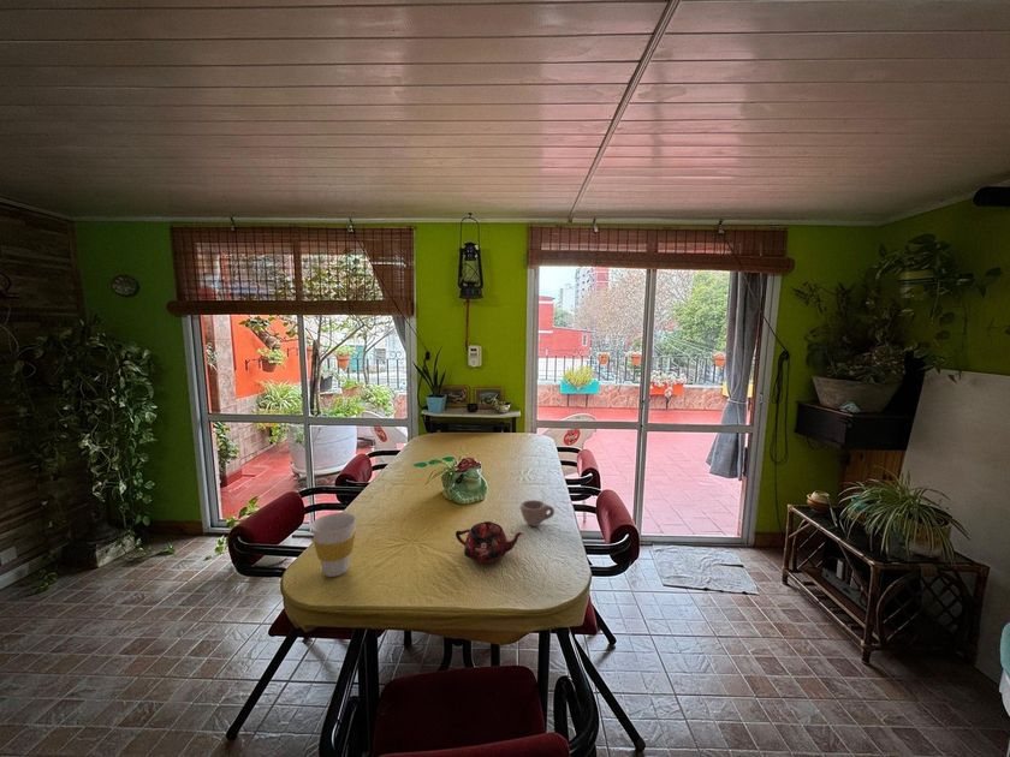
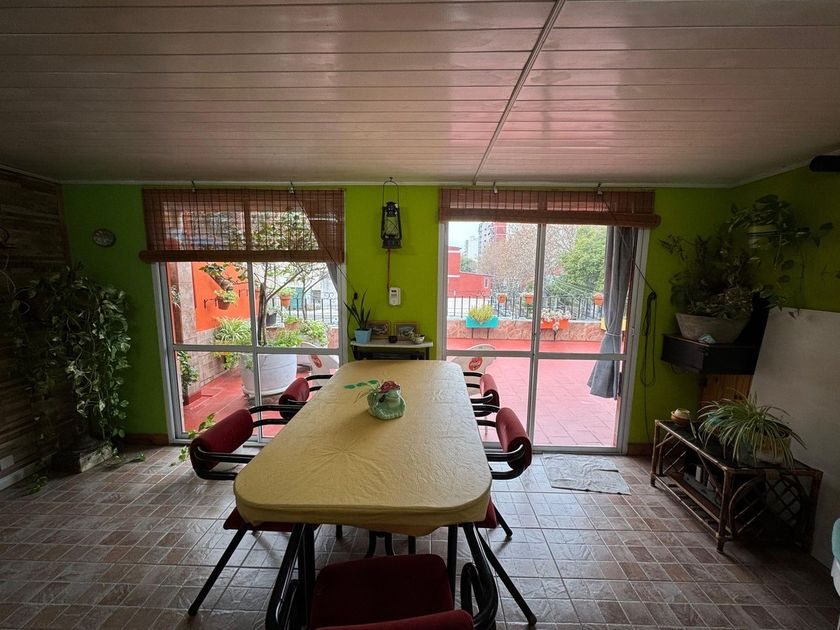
- teapot (488, 537)
- cup (334, 546)
- cup (536, 513)
